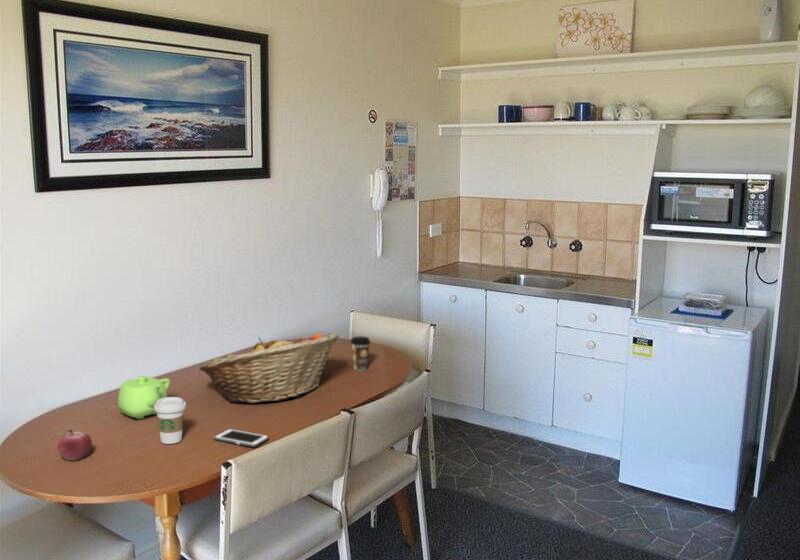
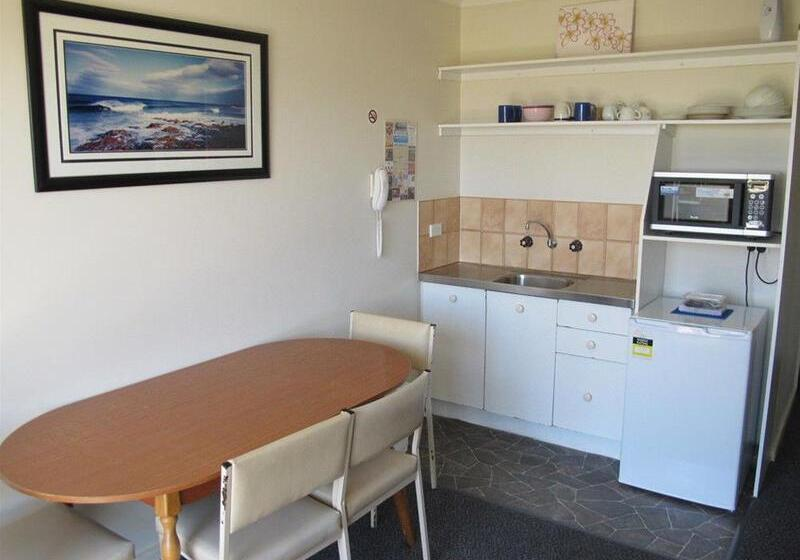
- cell phone (241, 437)
- teapot (148, 394)
- fruit (74, 442)
- fruit basket (273, 362)
- coffee cup (170, 420)
- coffee cup (360, 353)
